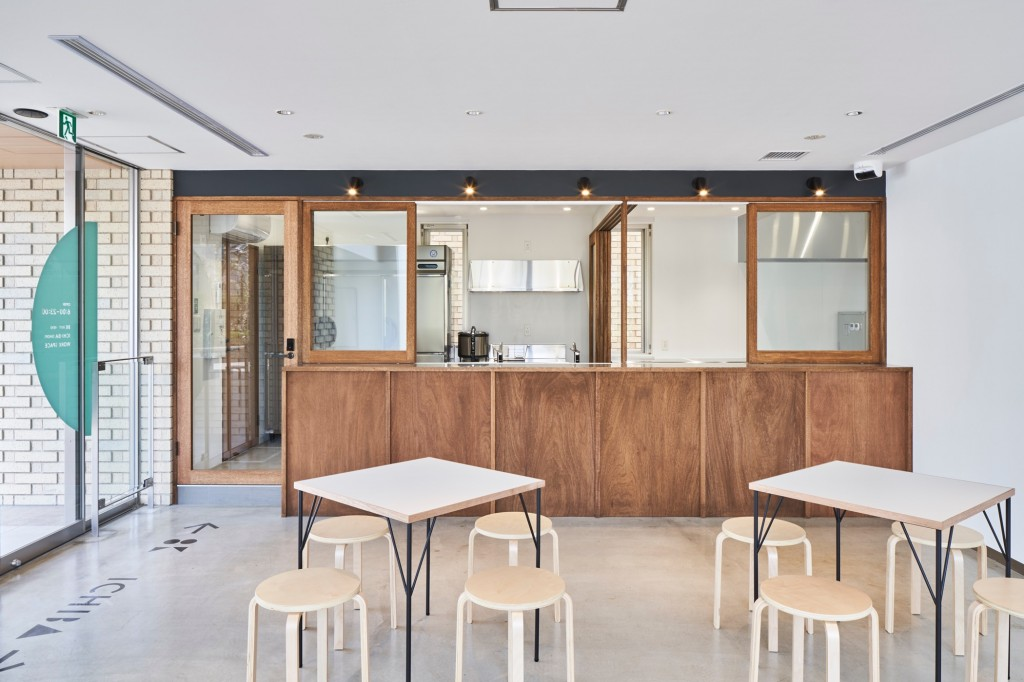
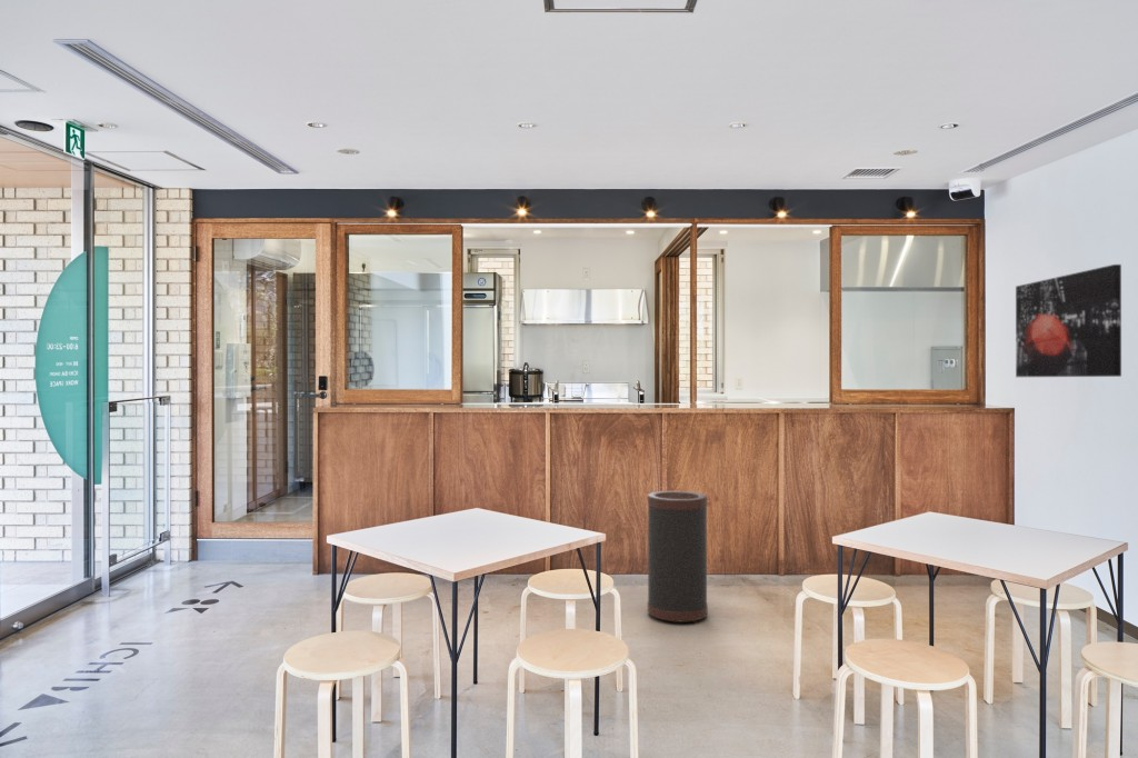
+ trash can (677, 555)
+ wall art (1062, 326)
